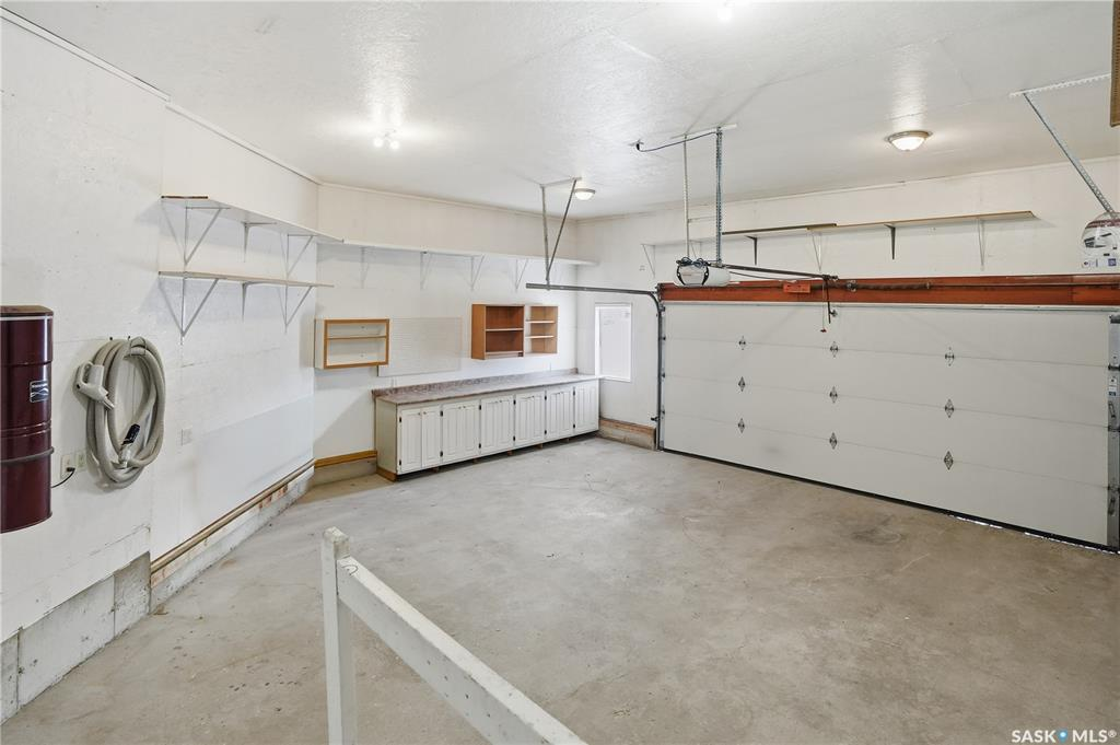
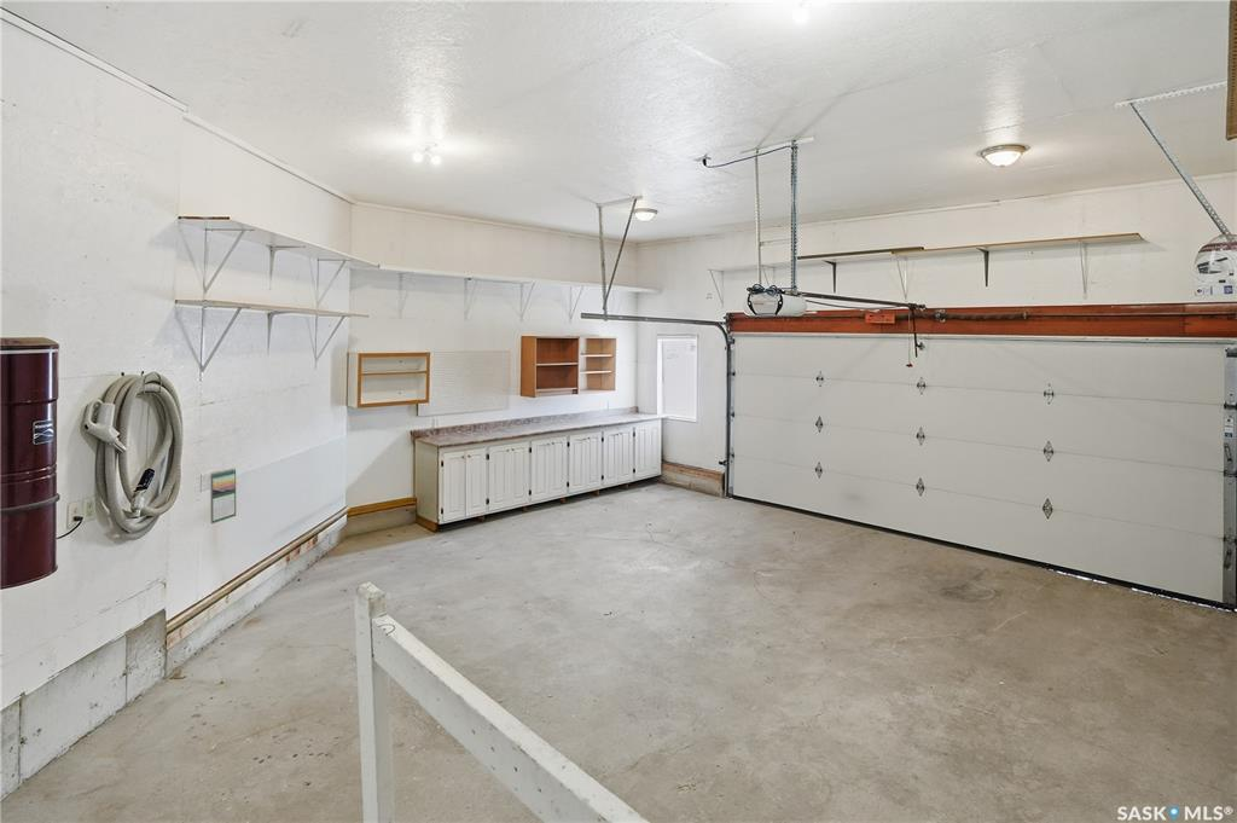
+ calendar (223, 494)
